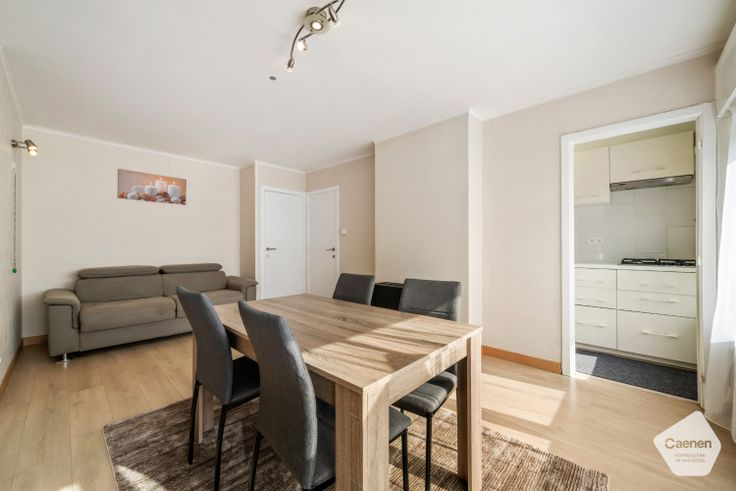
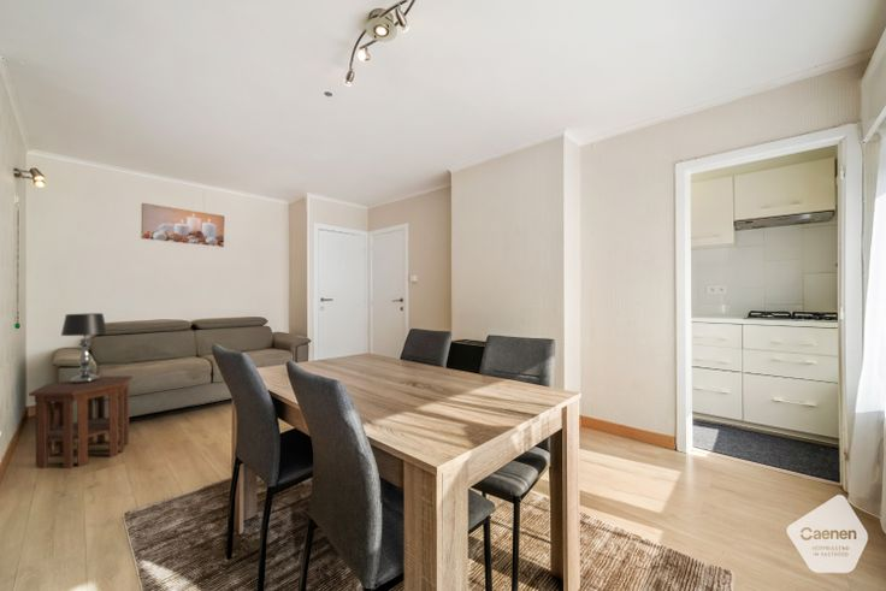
+ side table (85, 418)
+ table lamp (84, 347)
